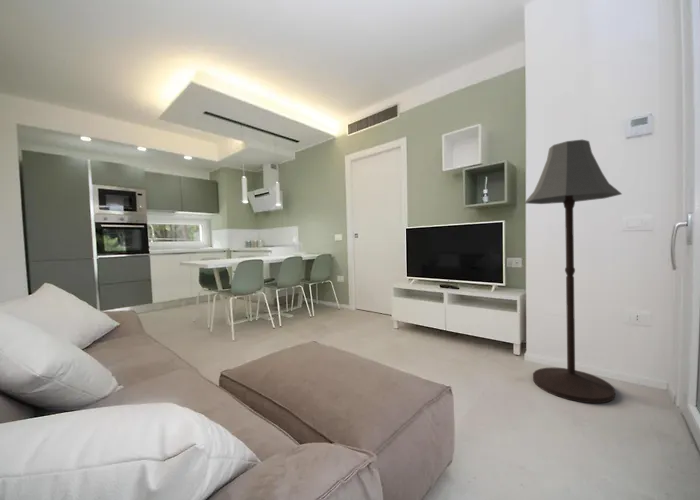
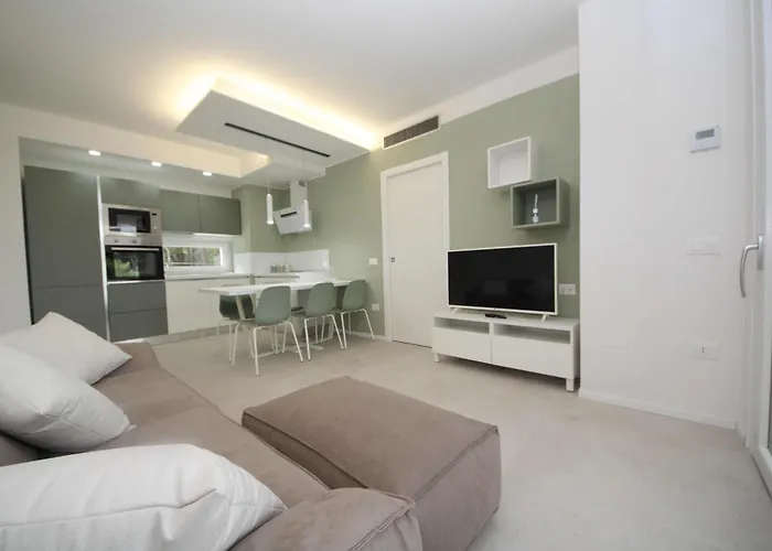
- floor lamp (569, 266)
